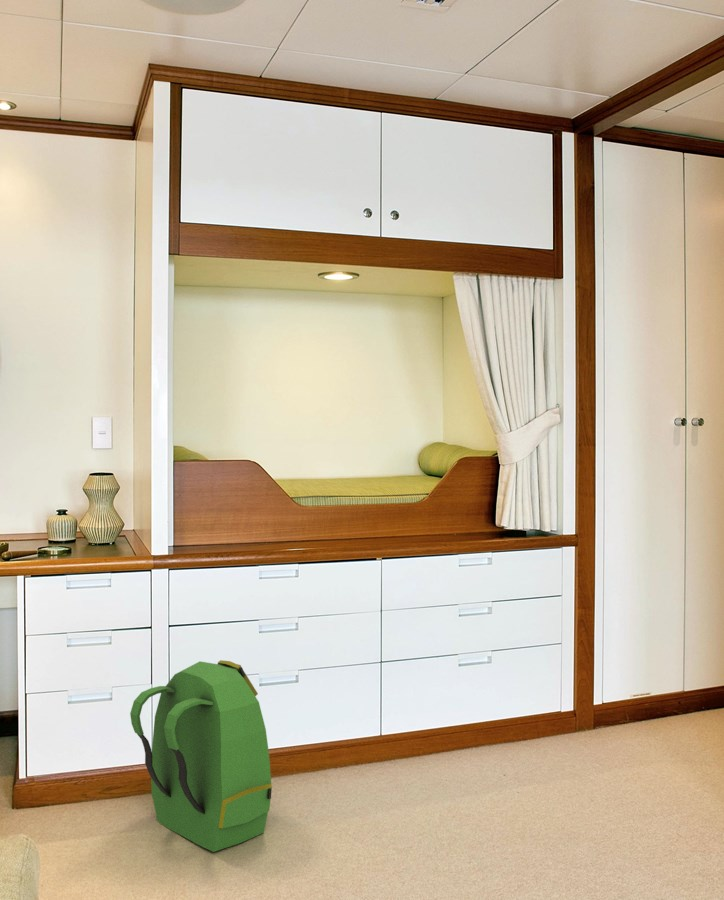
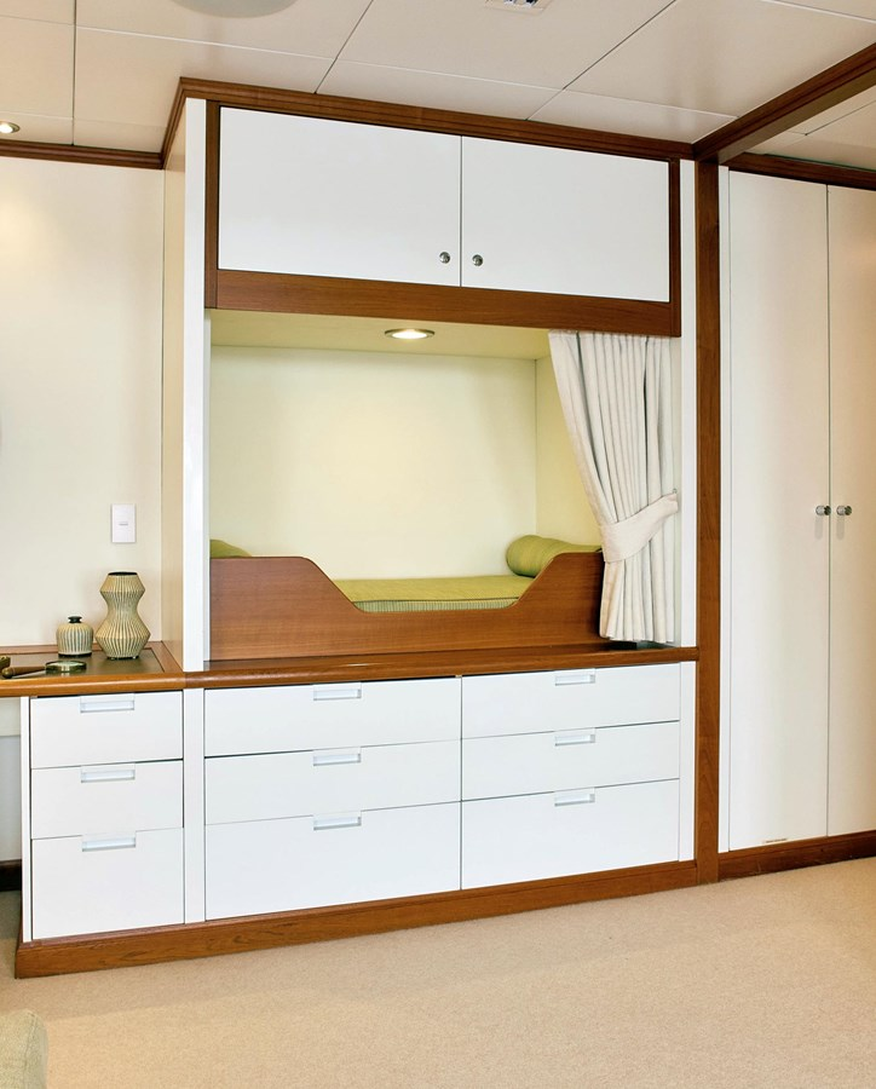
- backpack (202, 747)
